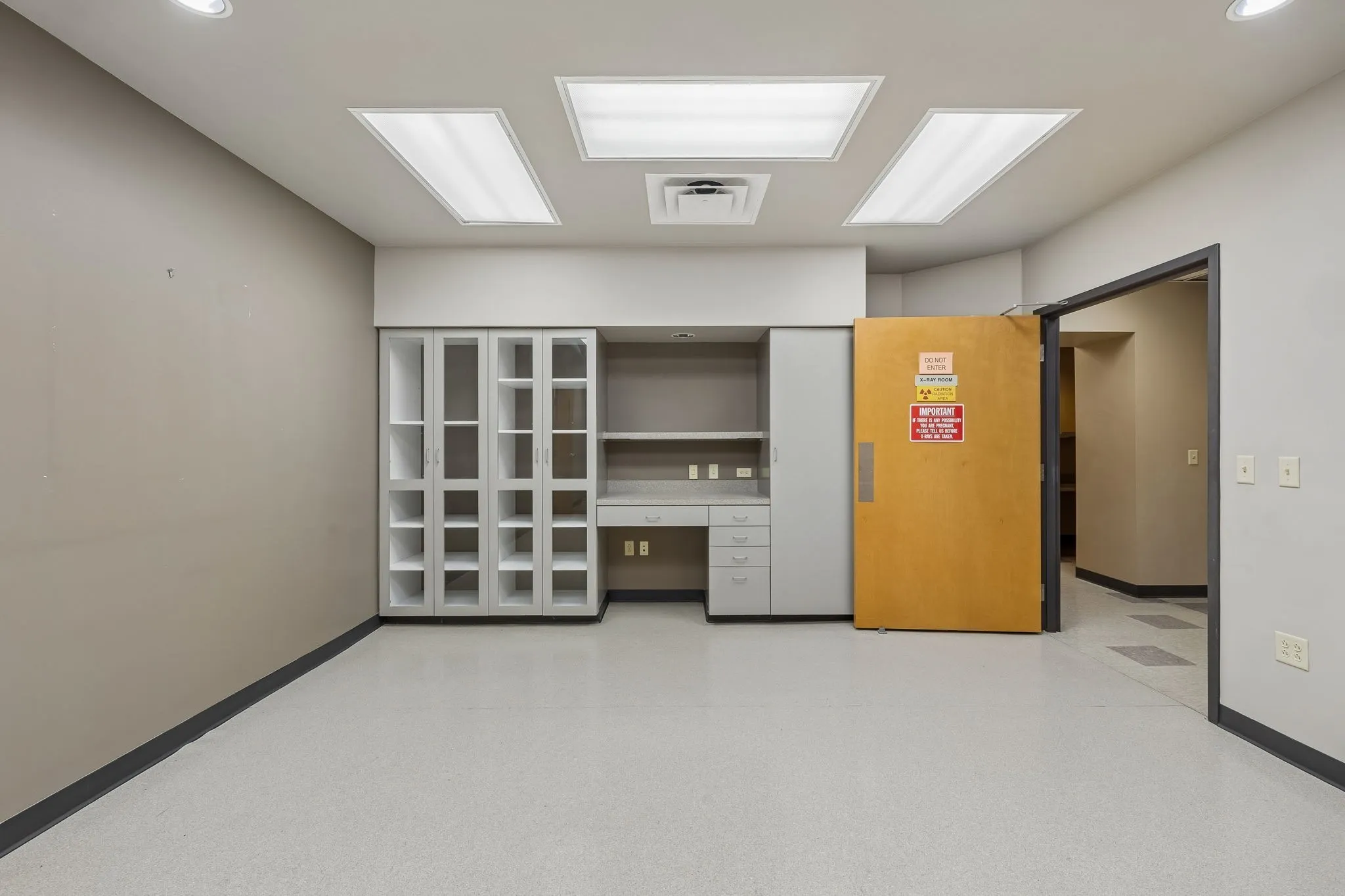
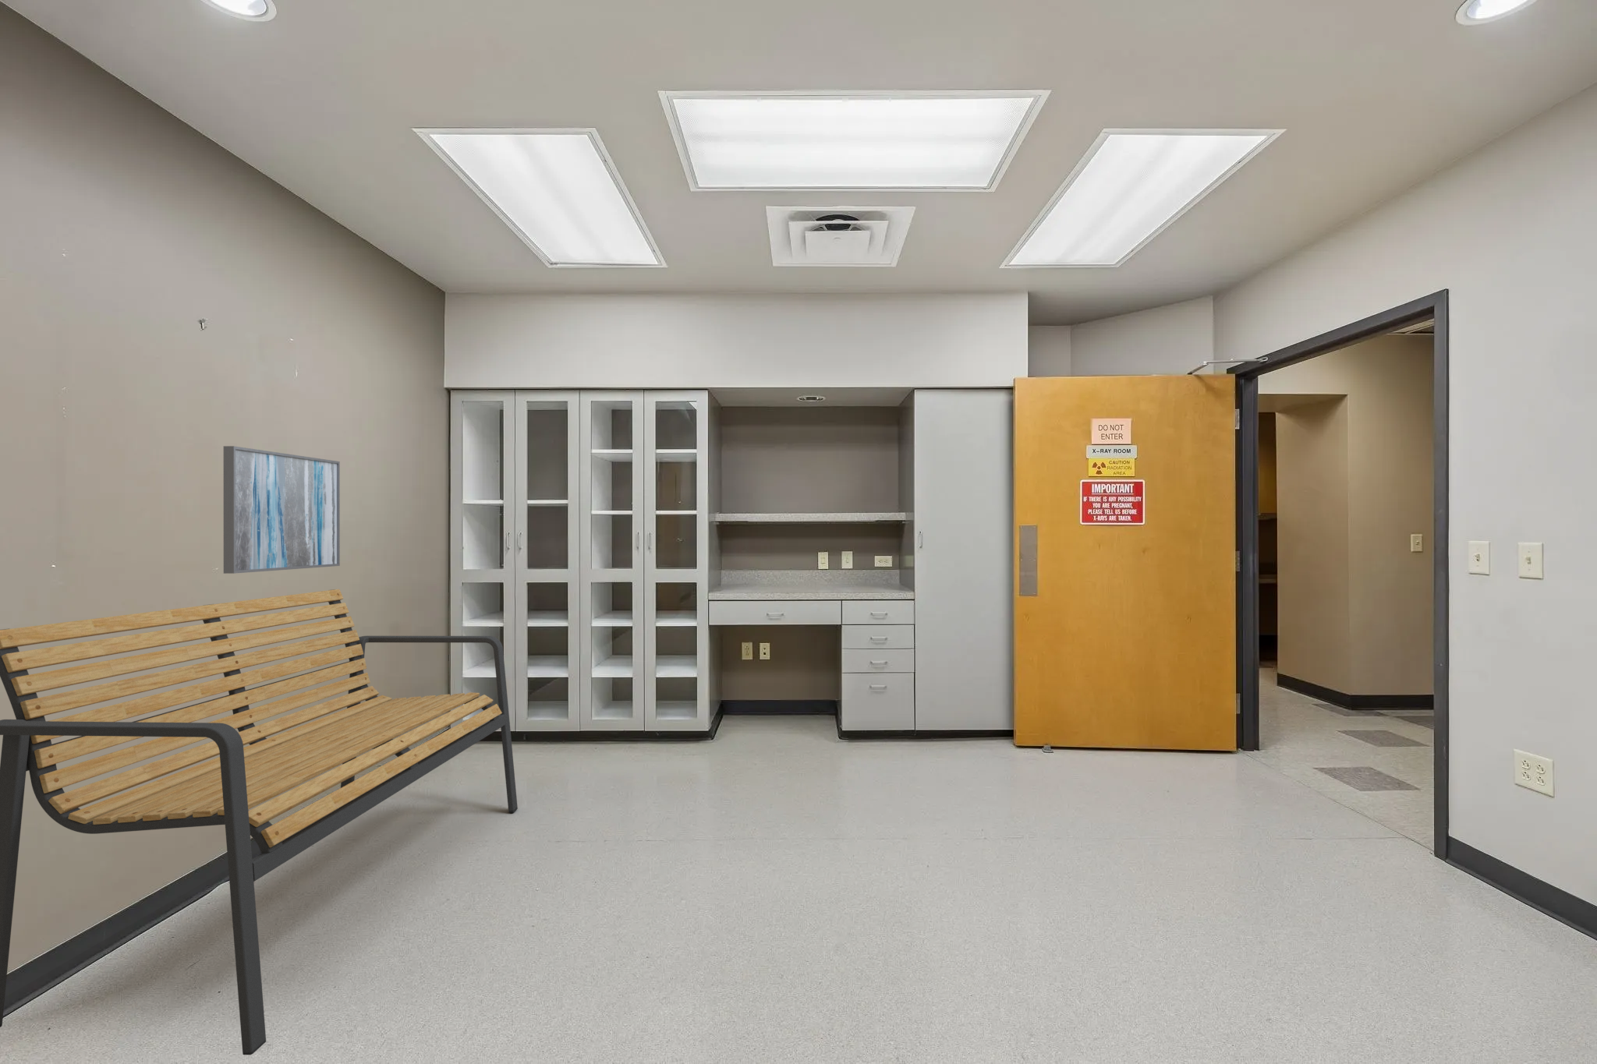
+ bench (313, 748)
+ wall art (287, 512)
